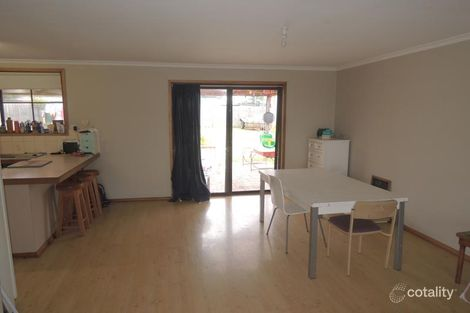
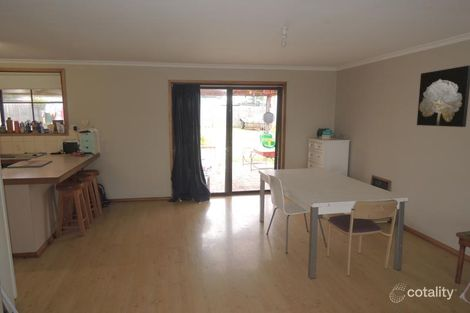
+ wall art (441, 98)
